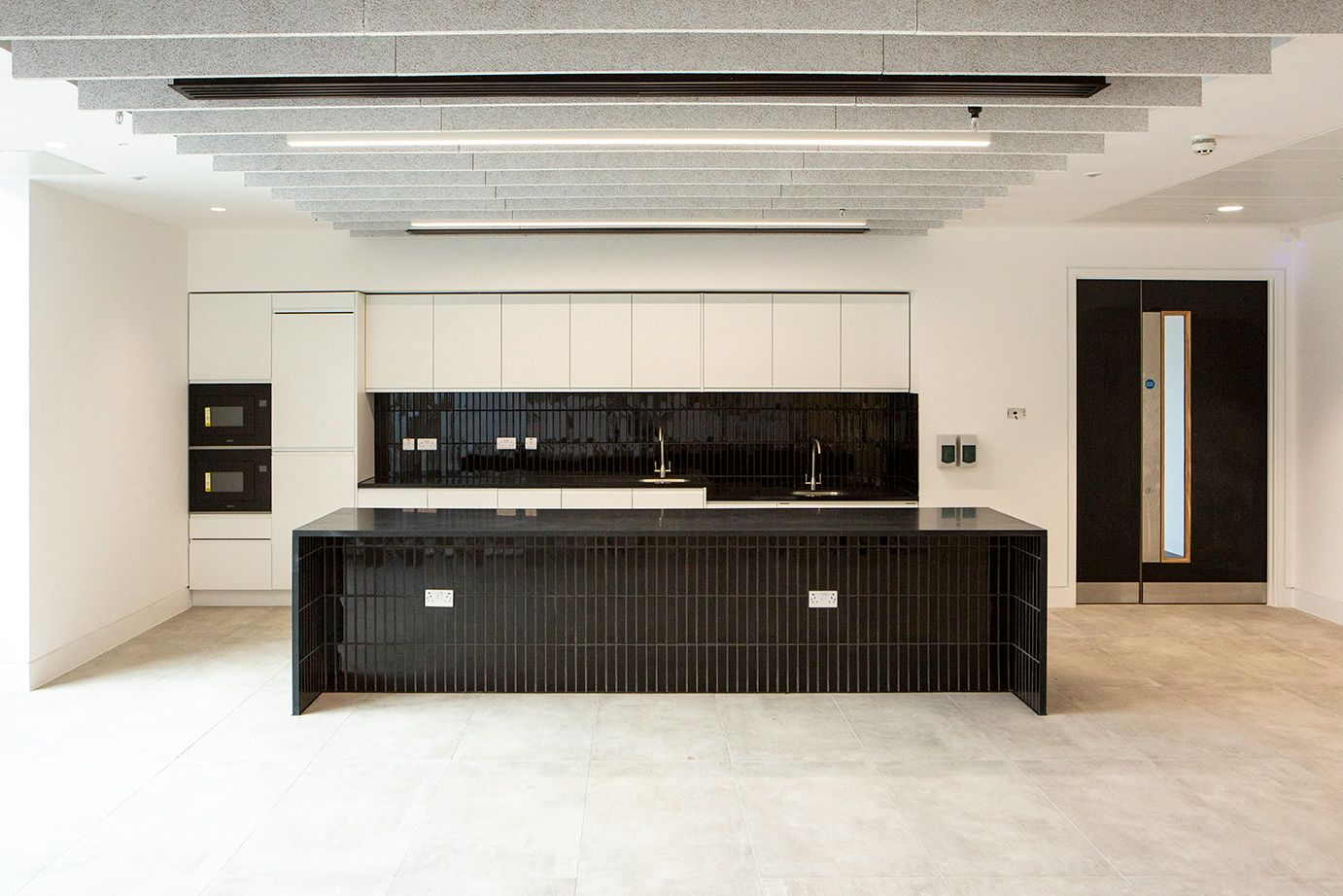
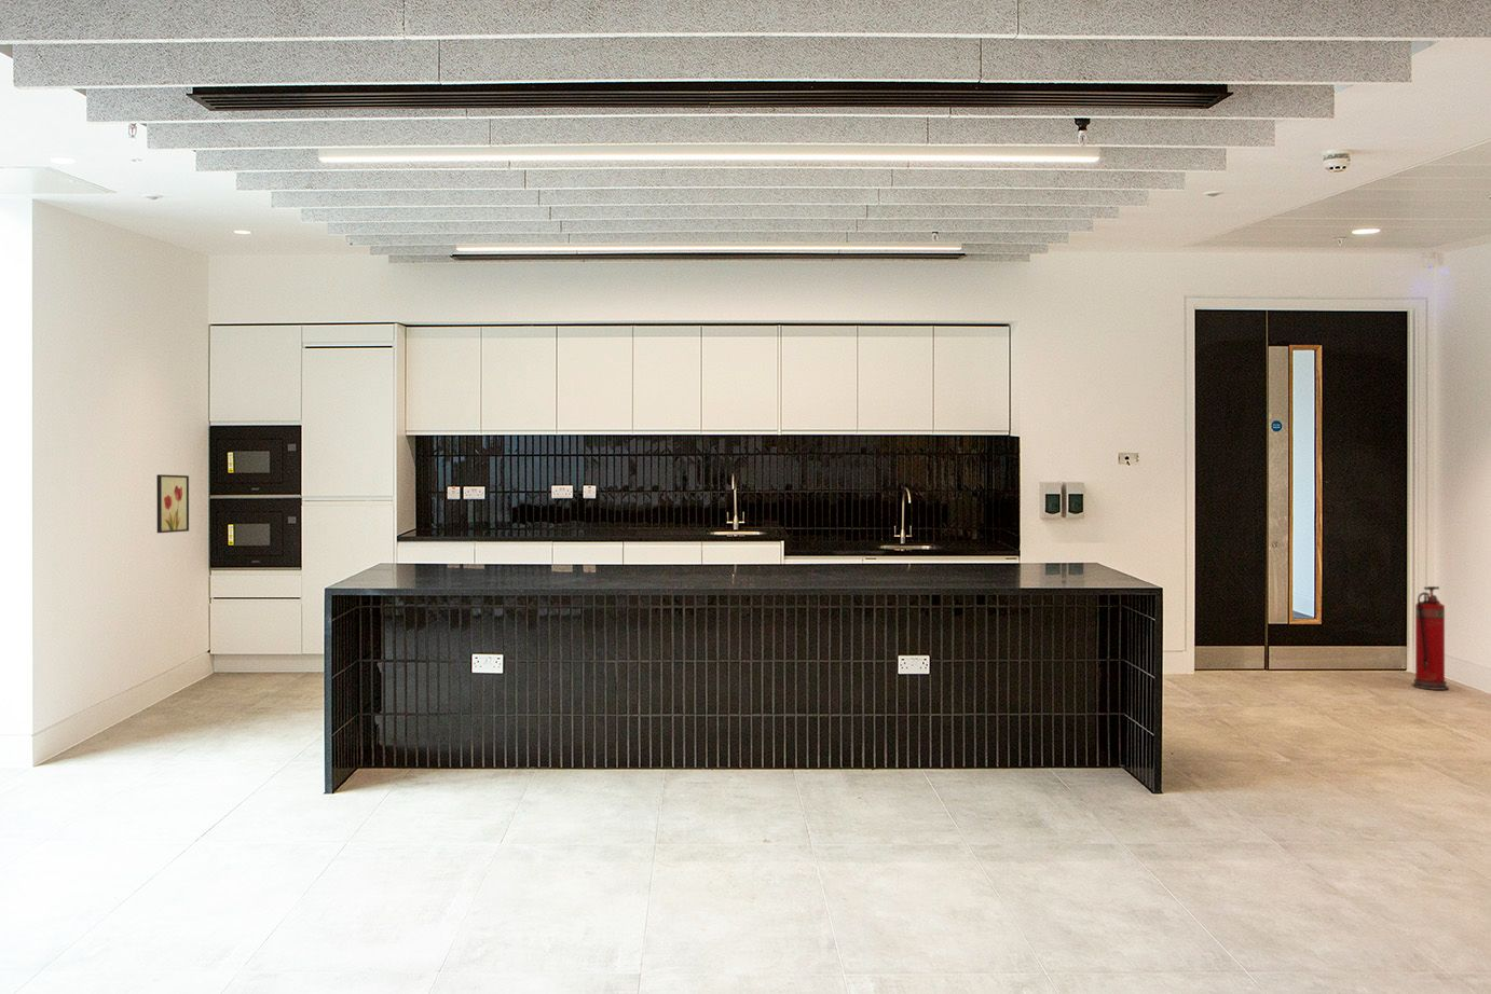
+ wall art (172, 504)
+ fire extinguisher (1430, 636)
